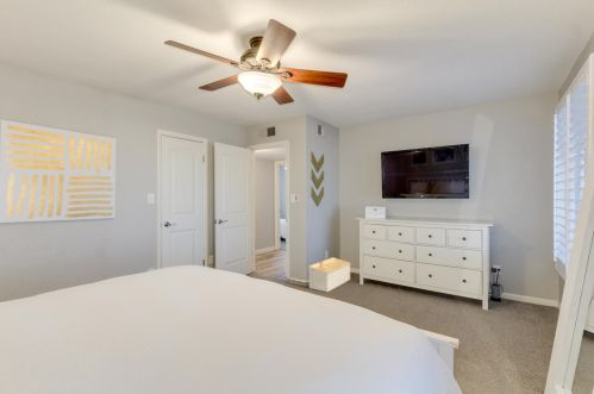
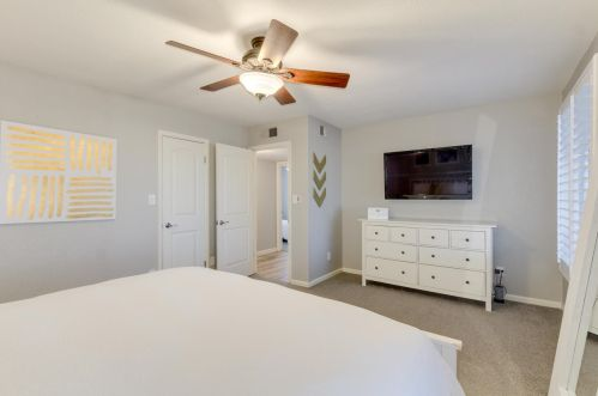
- architectural model (331, 271)
